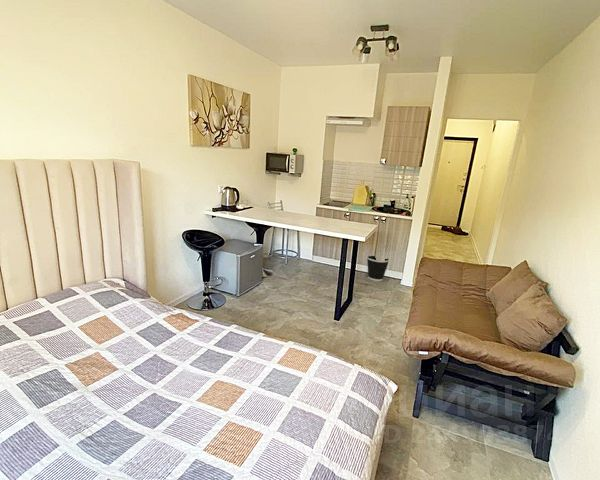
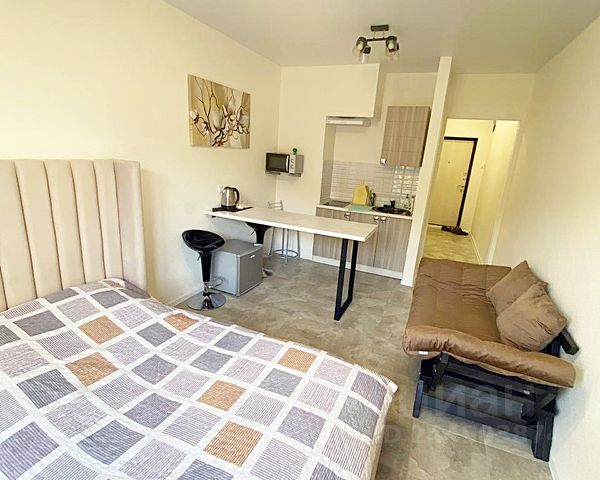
- wastebasket (376, 268)
